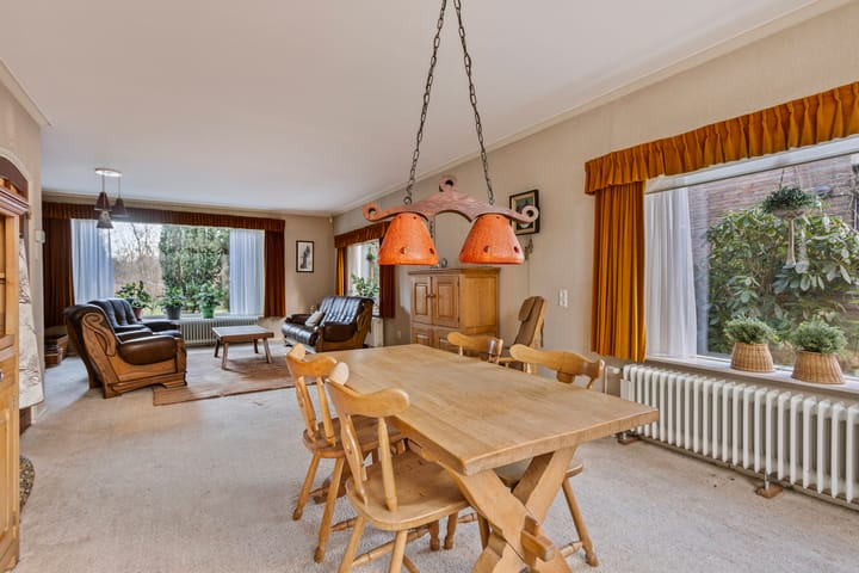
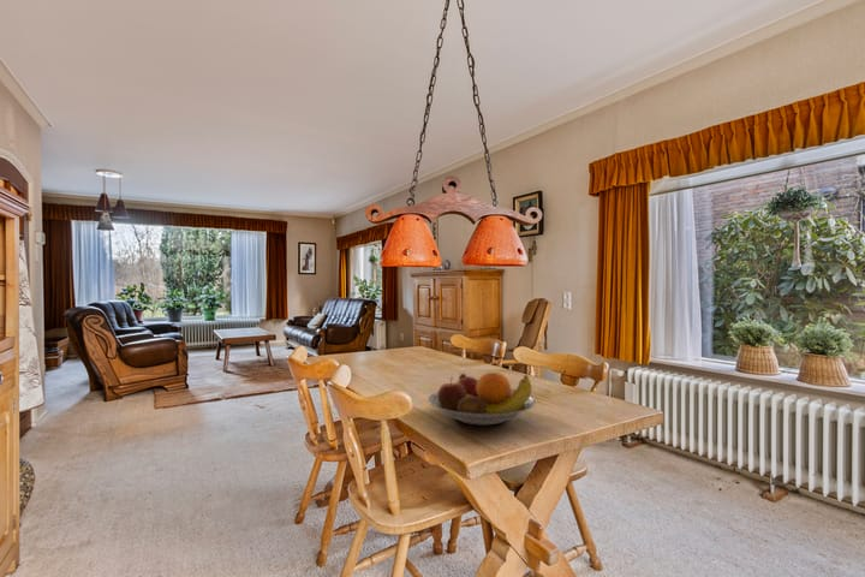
+ fruit bowl (481, 393)
